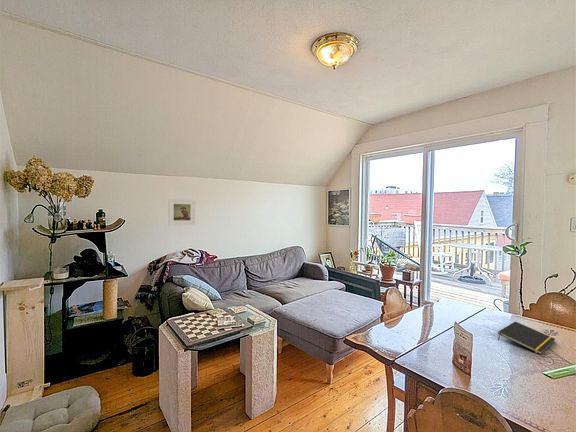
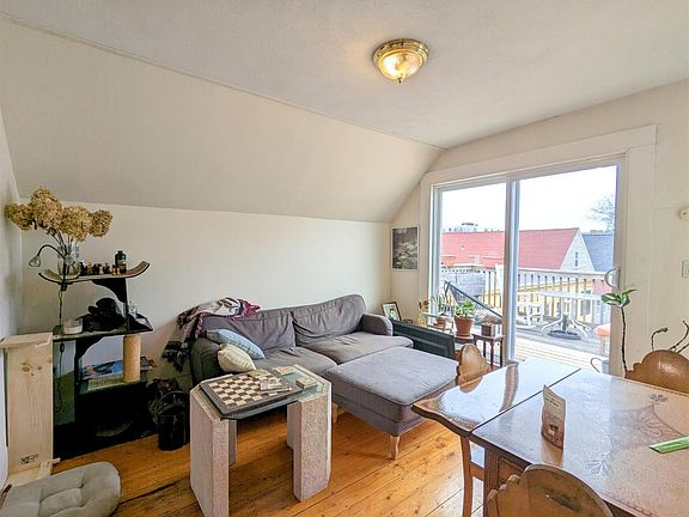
- notepad (526, 336)
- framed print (182, 212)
